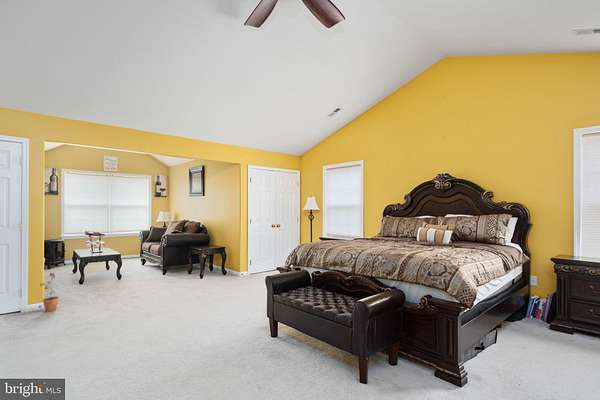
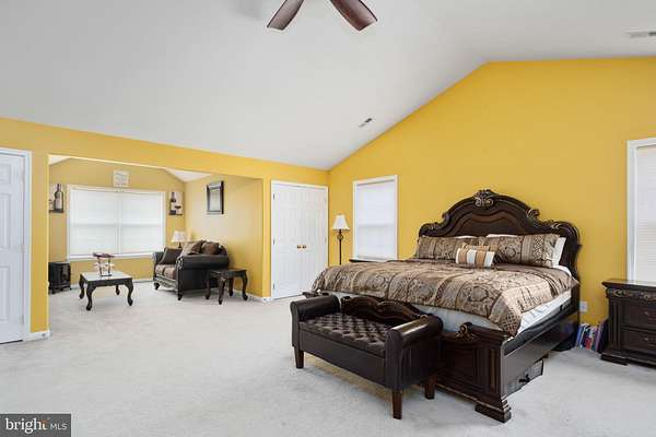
- potted plant (49, 292)
